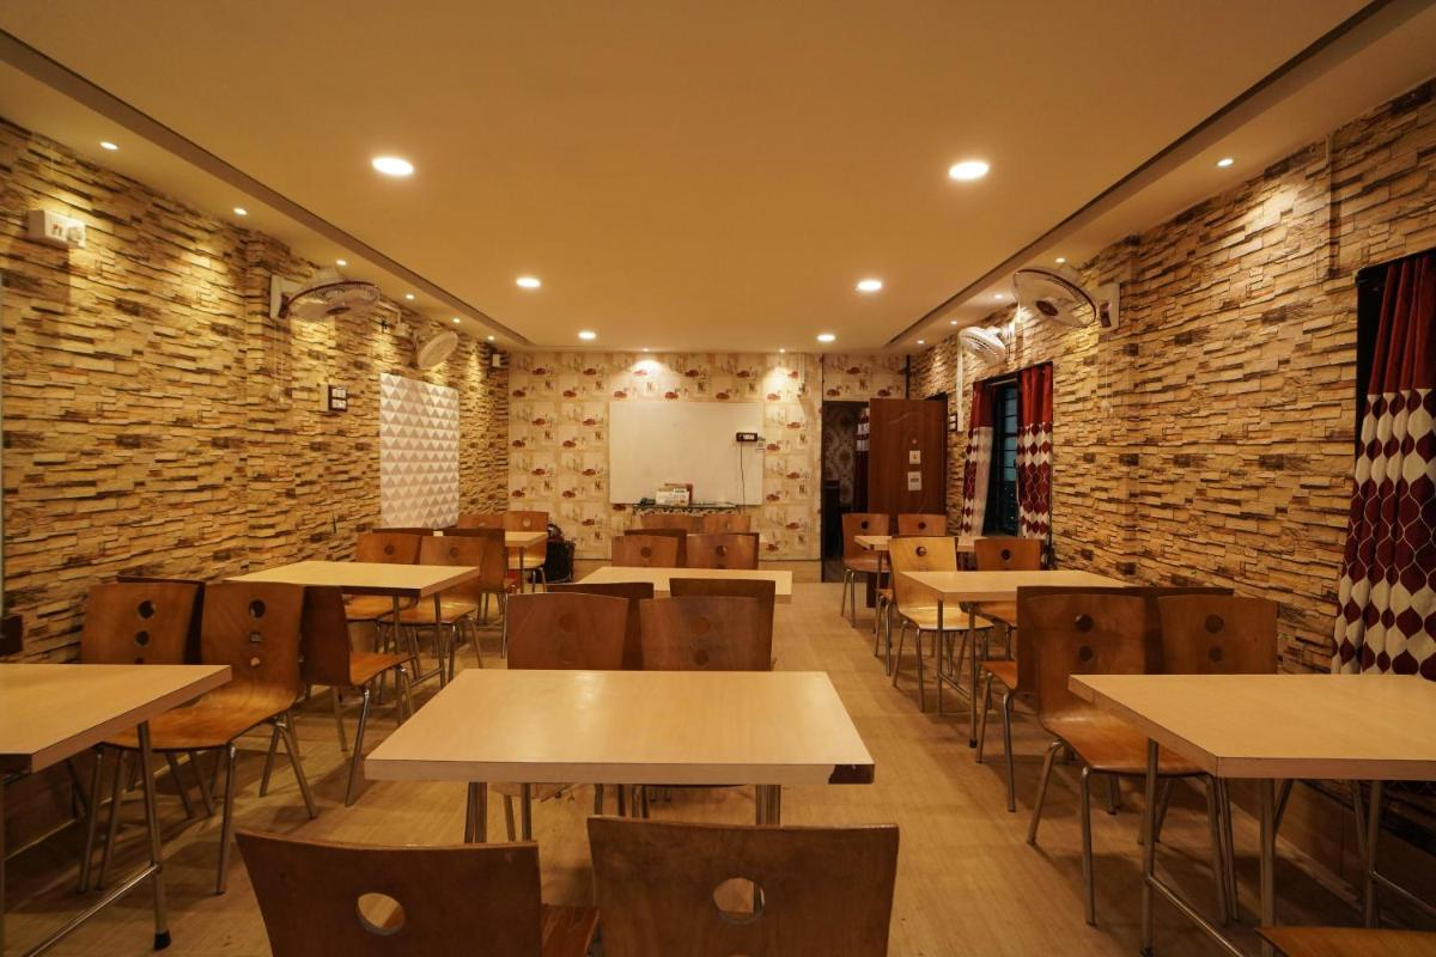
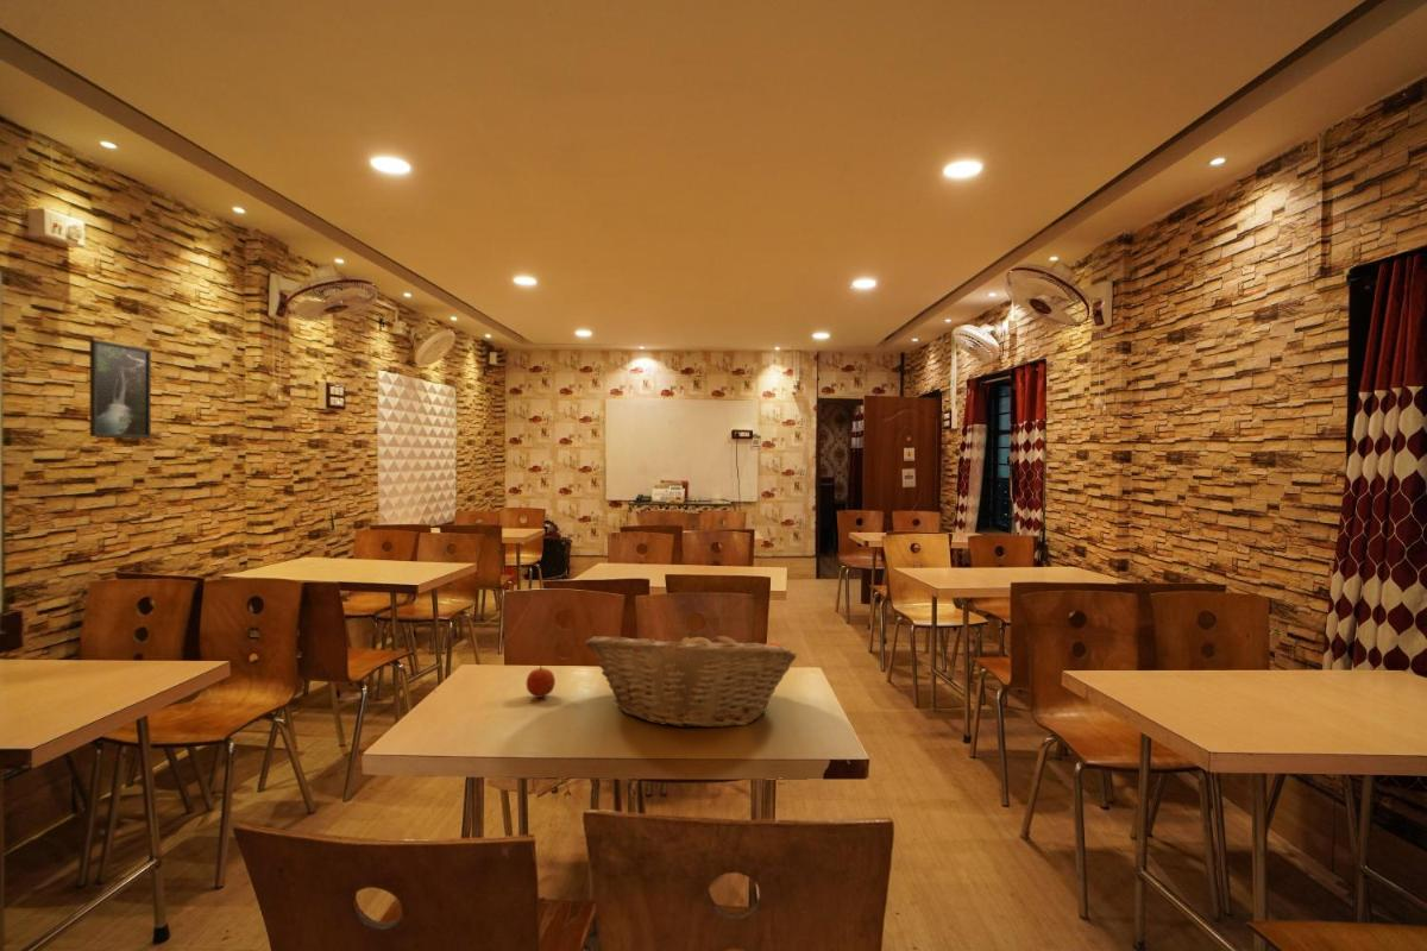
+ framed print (121, 391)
+ fruit basket (690, 665)
+ fruit (540, 680)
